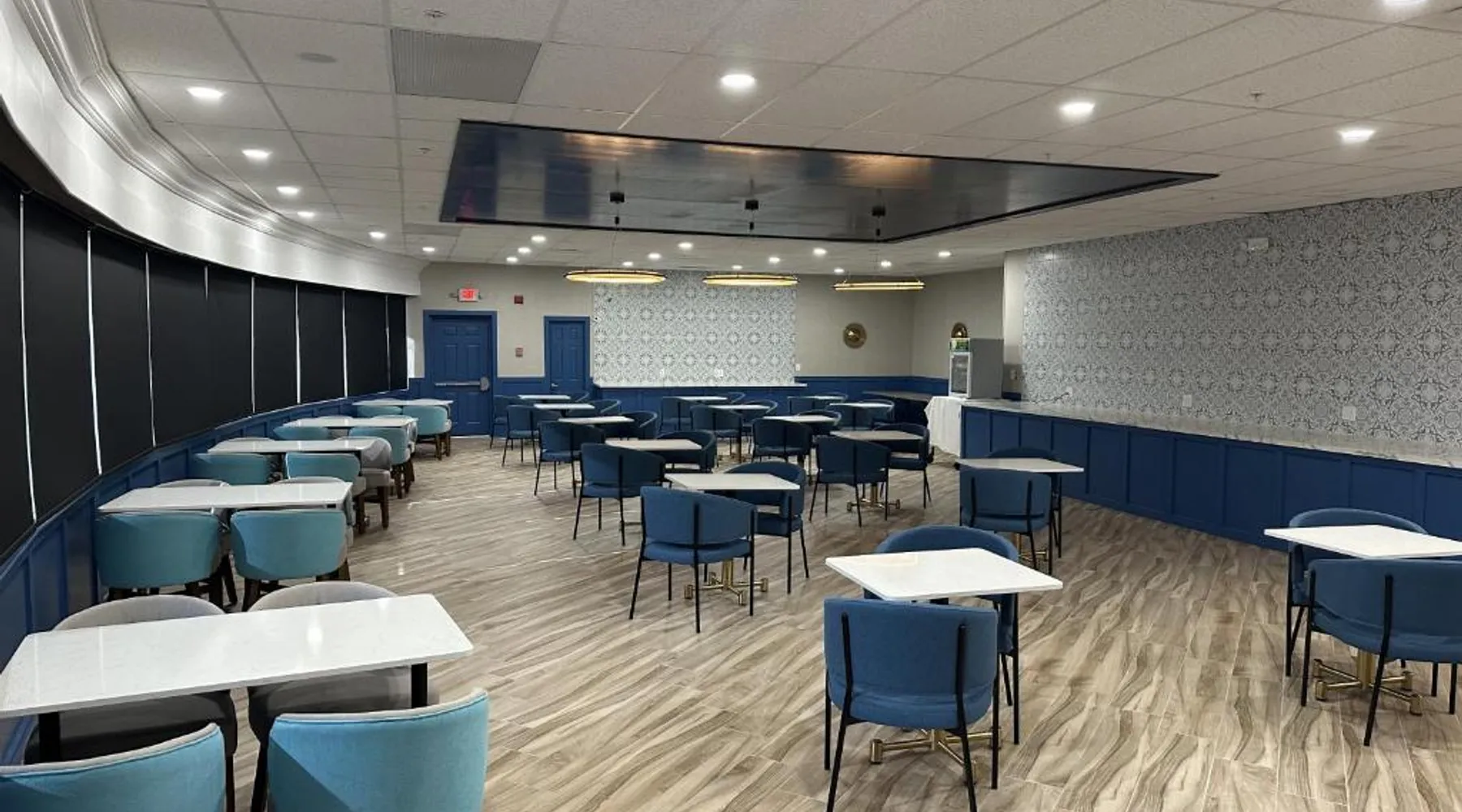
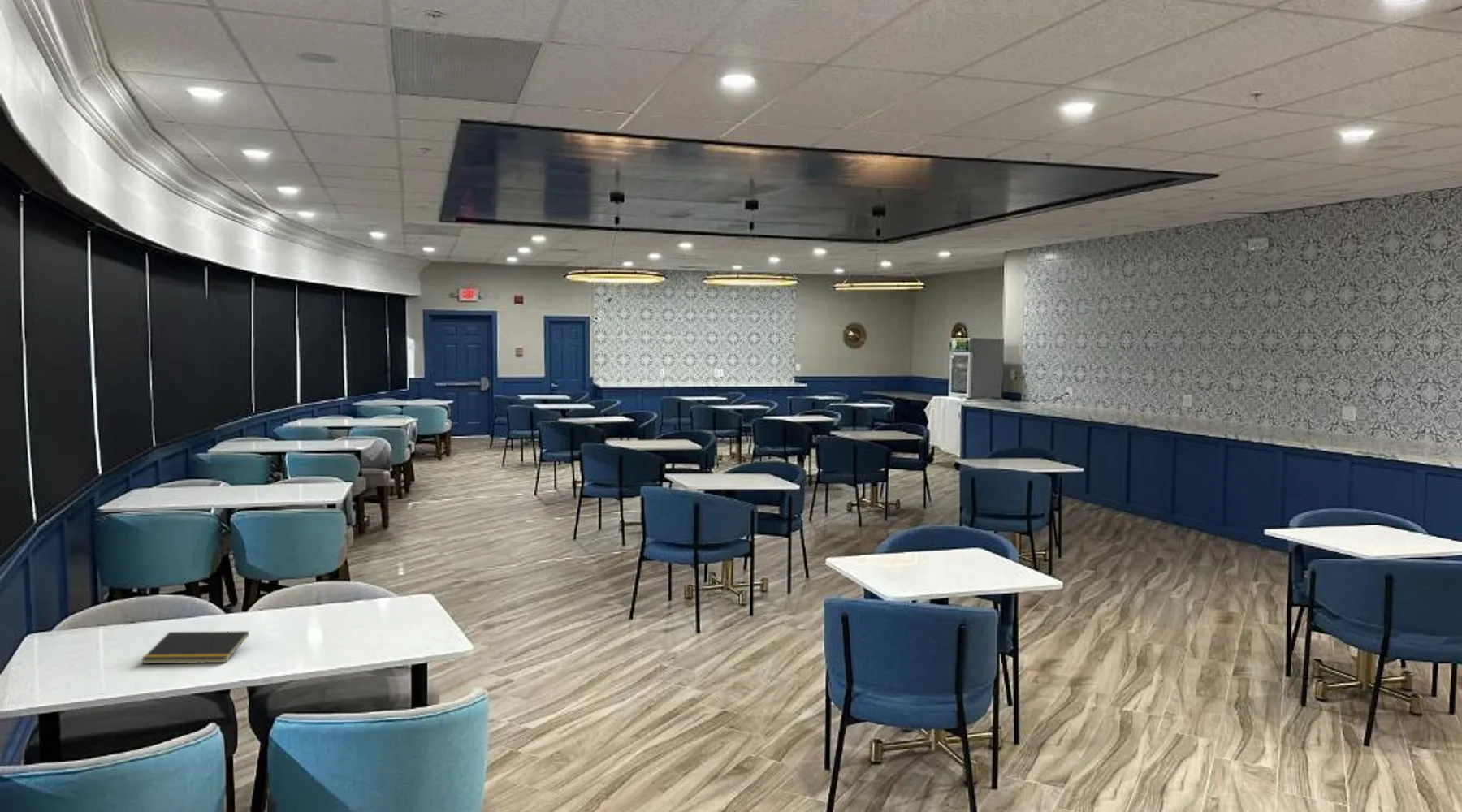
+ notepad (197, 646)
